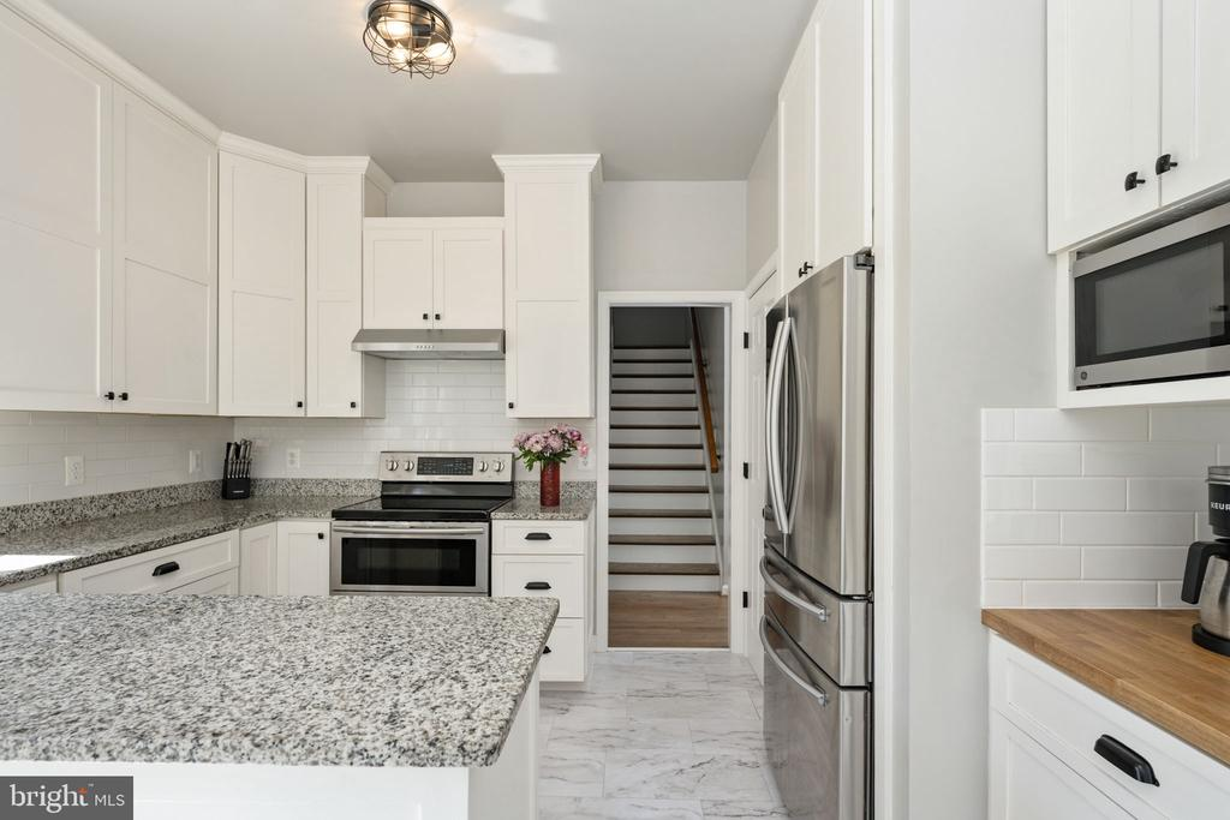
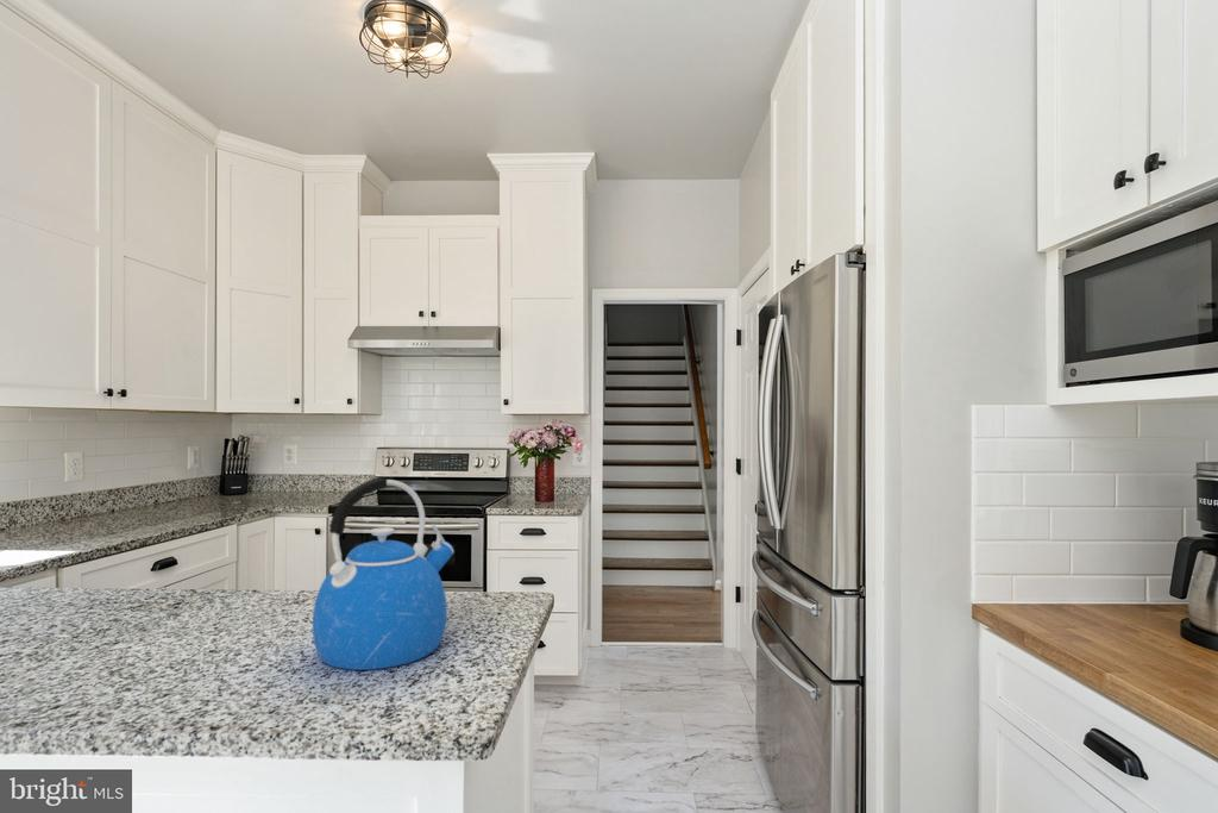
+ kettle (394, 559)
